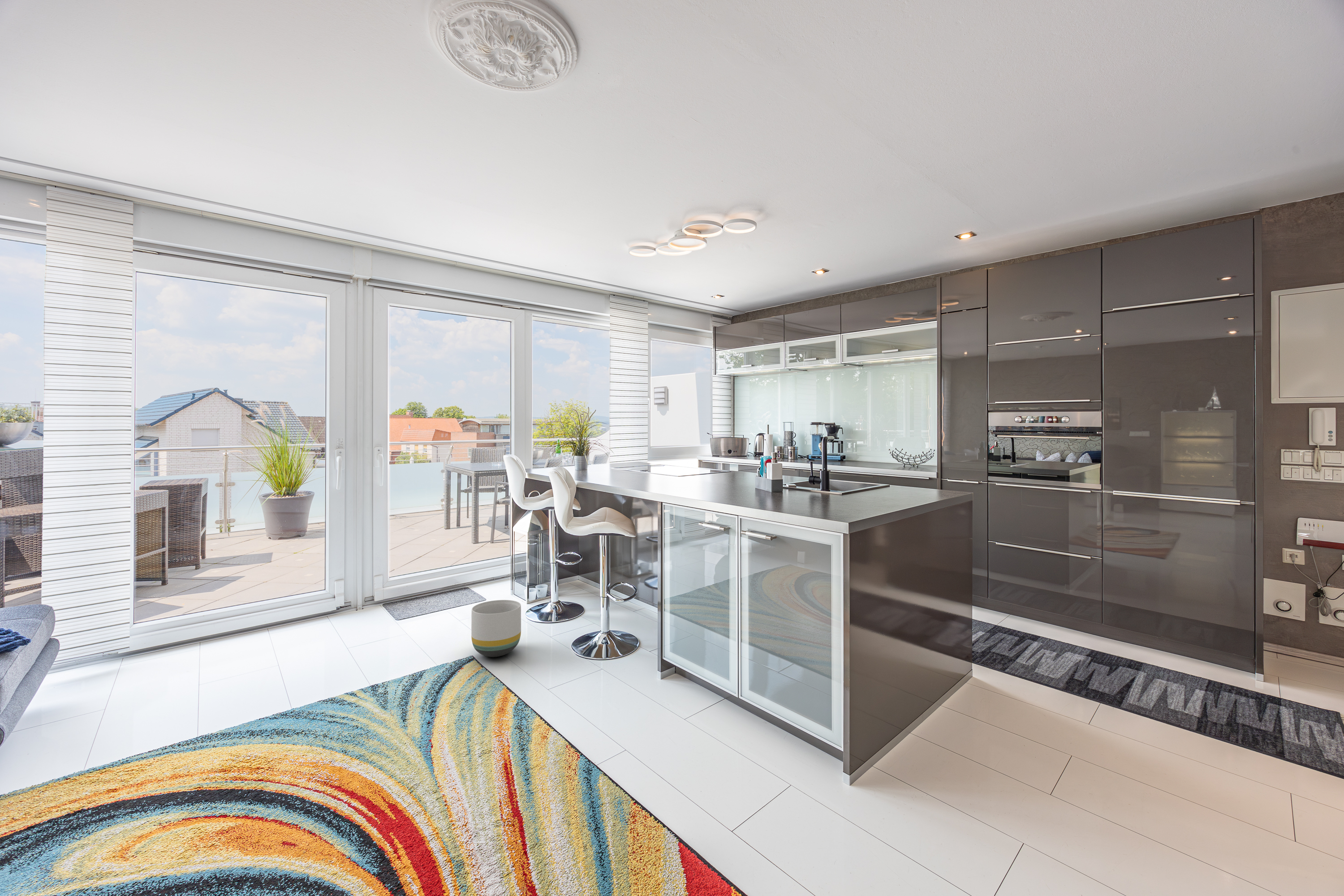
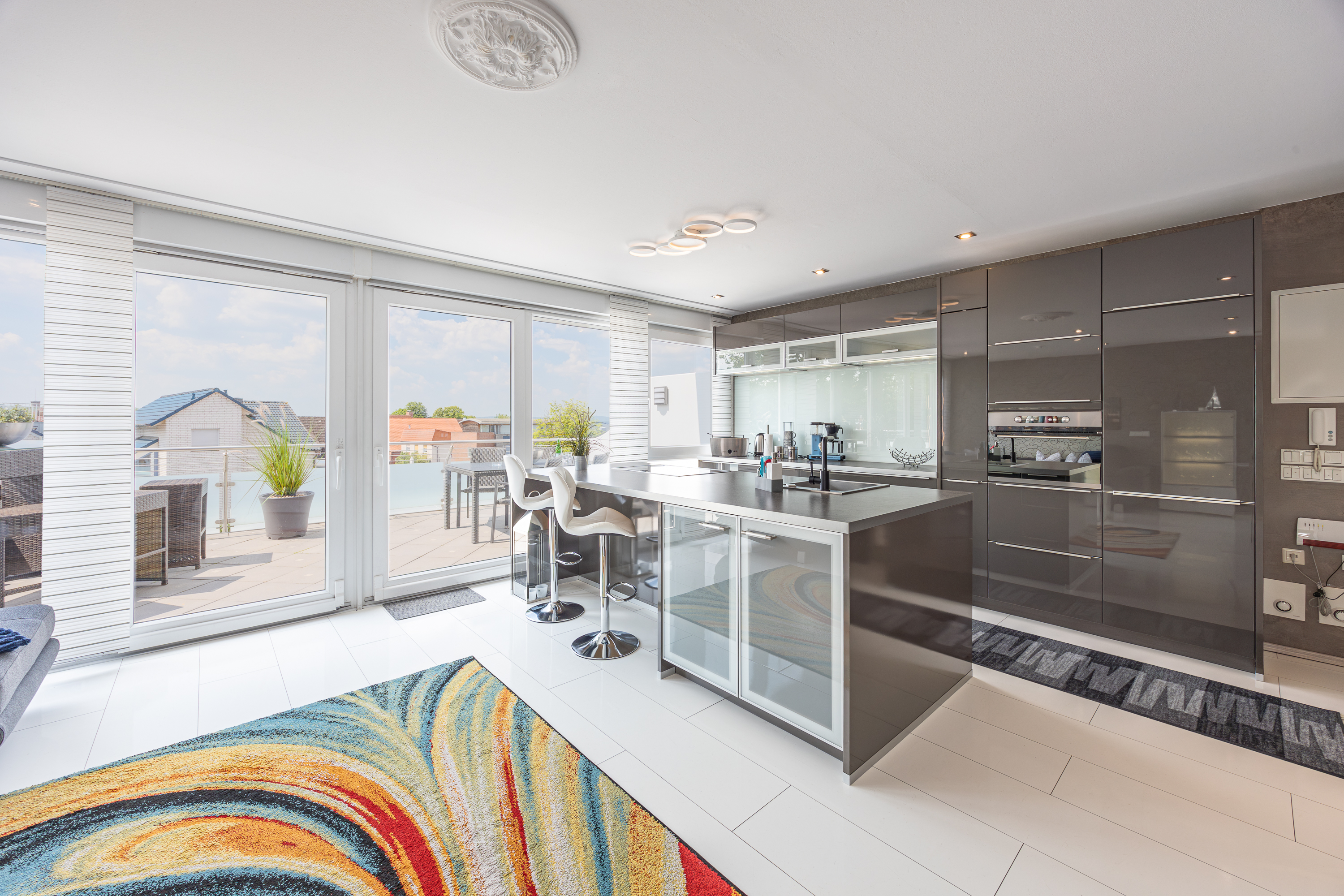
- planter (496, 630)
